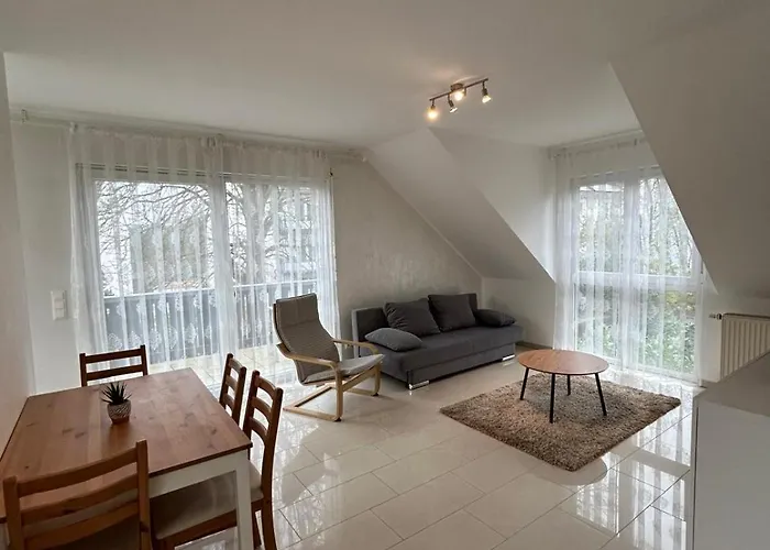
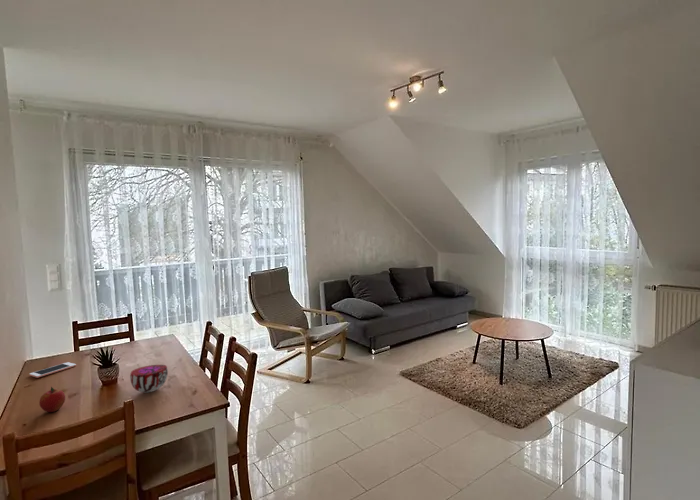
+ cell phone (53, 369)
+ decorative bowl (149, 380)
+ apple (52, 398)
